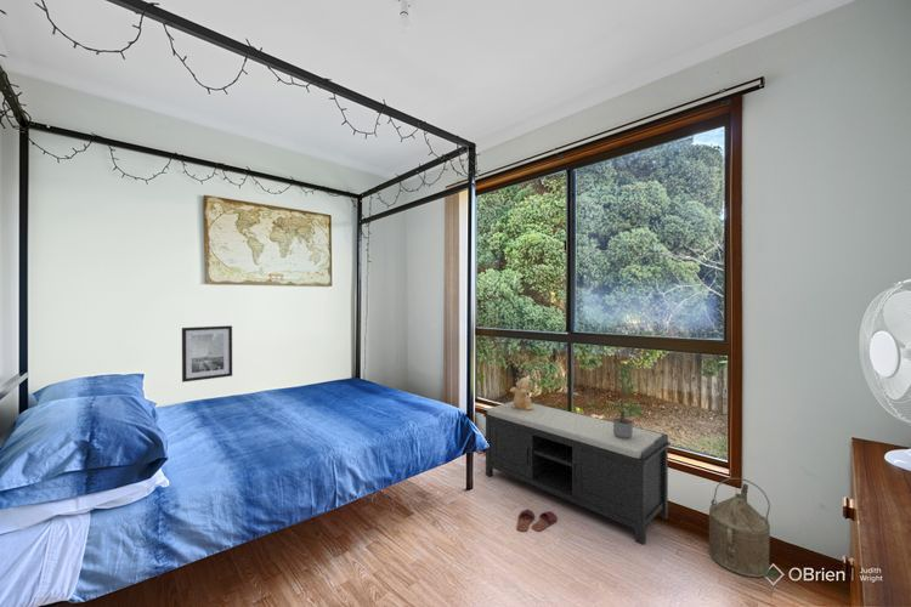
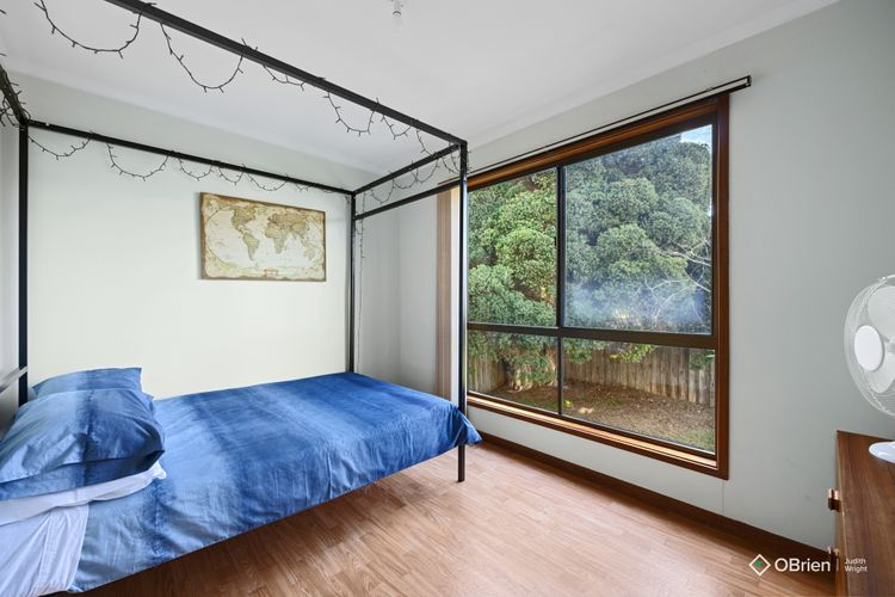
- wall art (208, 352)
- slippers (533, 517)
- teddy bear (521, 392)
- bench (566, 456)
- watering can (737, 521)
- potted plant (629, 398)
